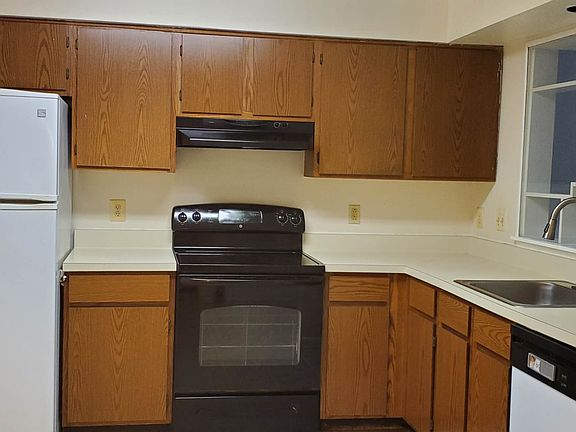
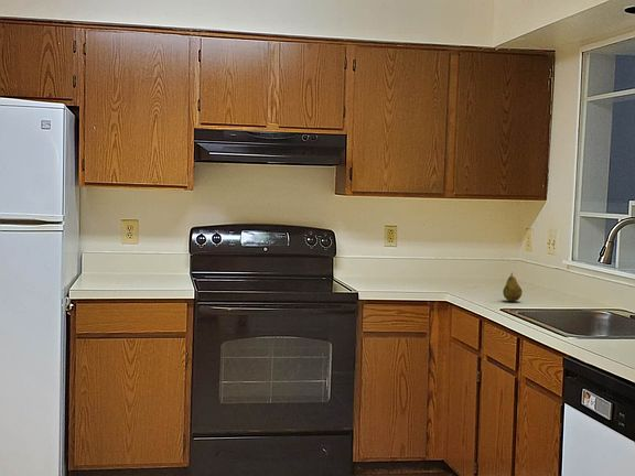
+ fruit (513, 286)
